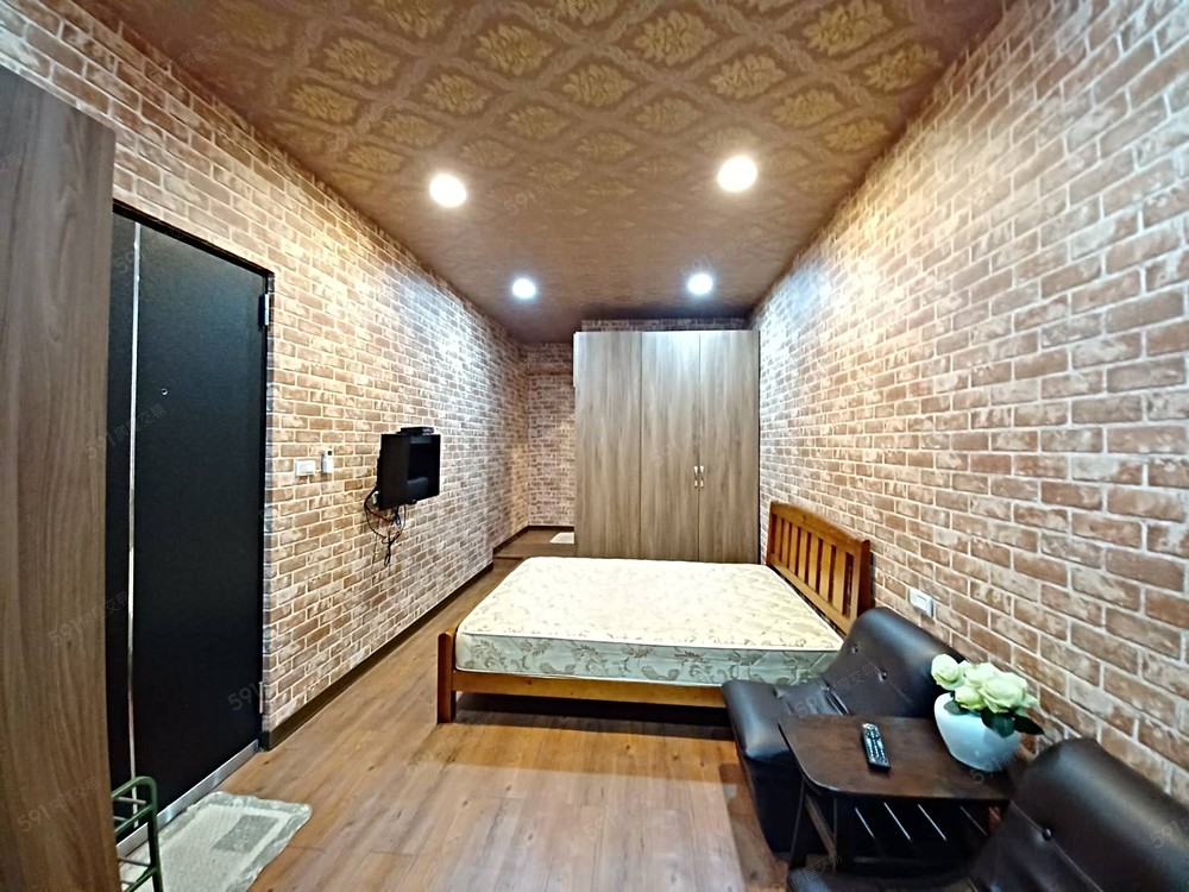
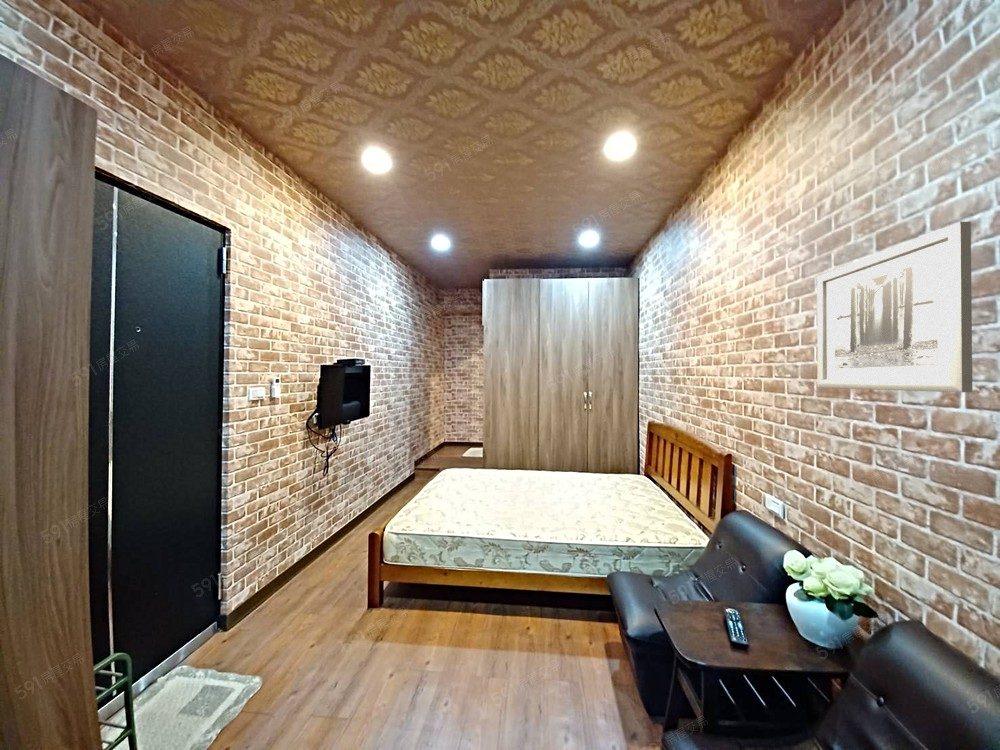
+ wall art (877, 322)
